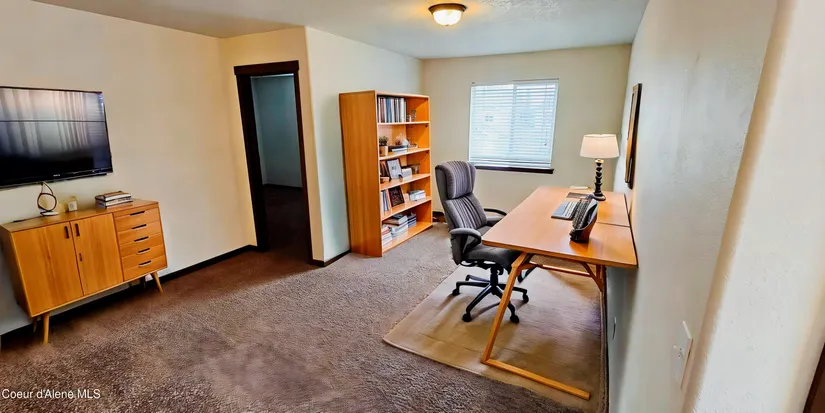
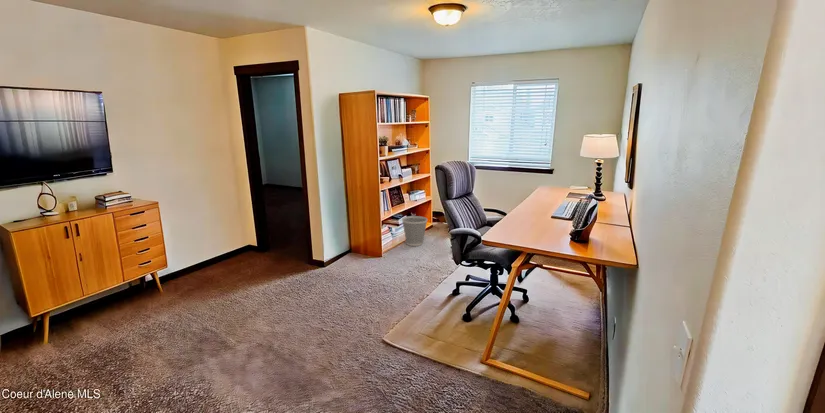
+ wastebasket (414, 231)
